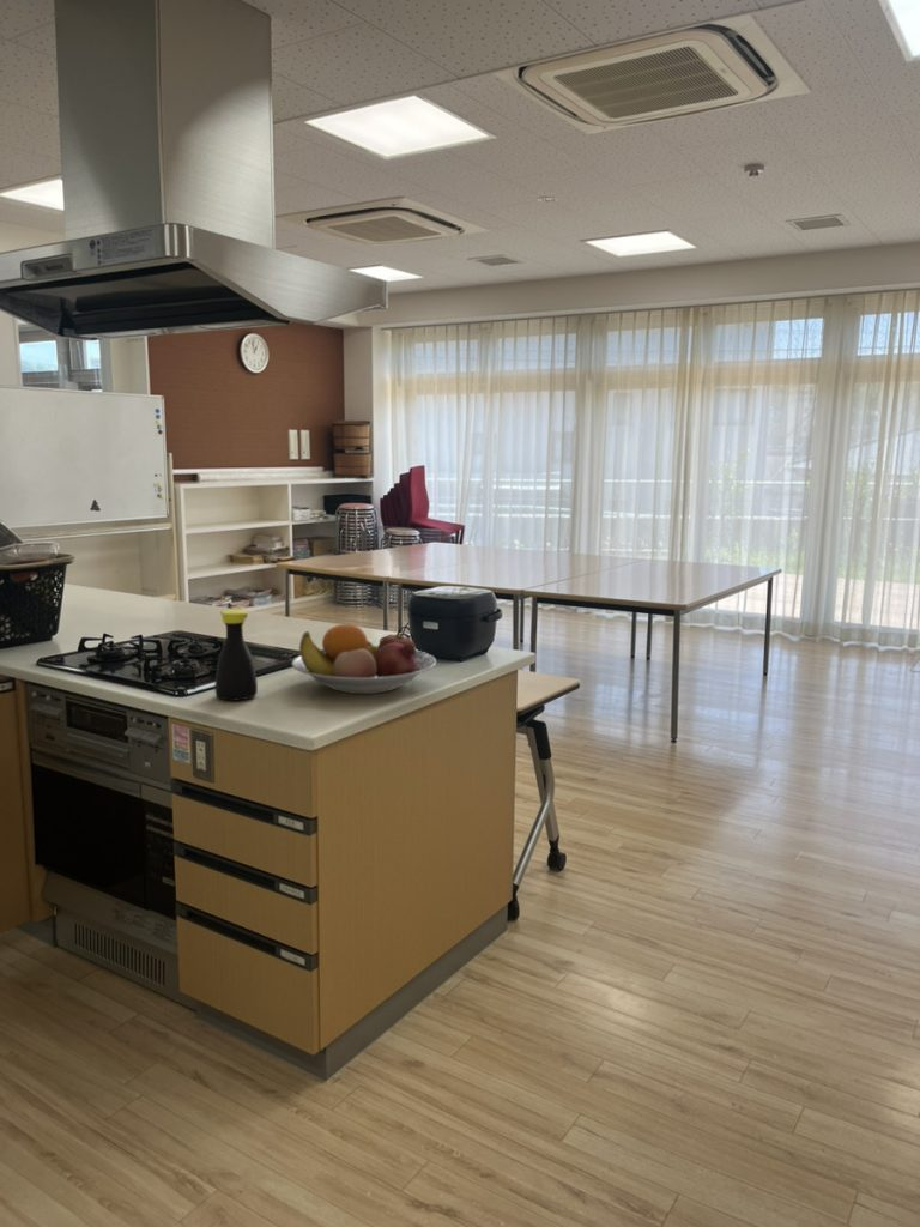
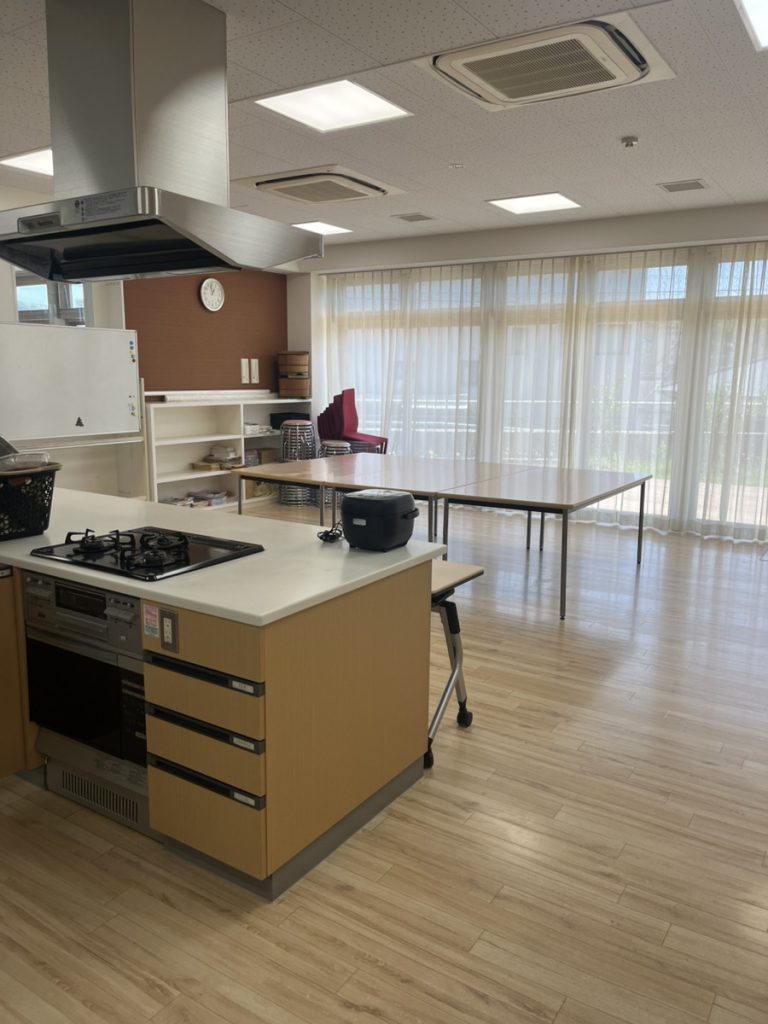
- bottle (235, 653)
- fruit bowl (364, 654)
